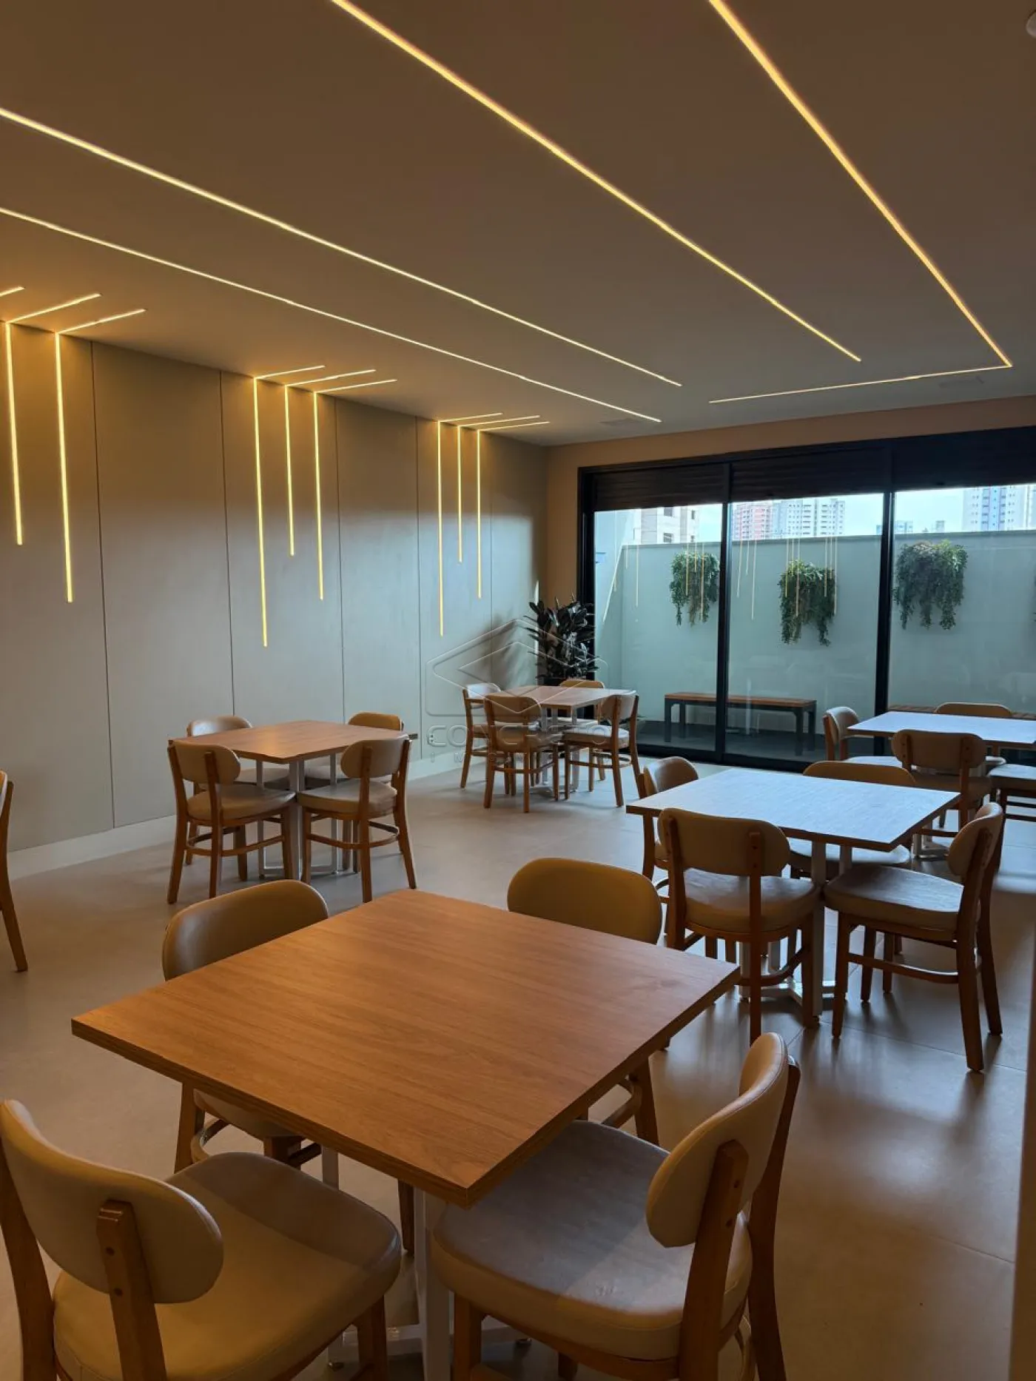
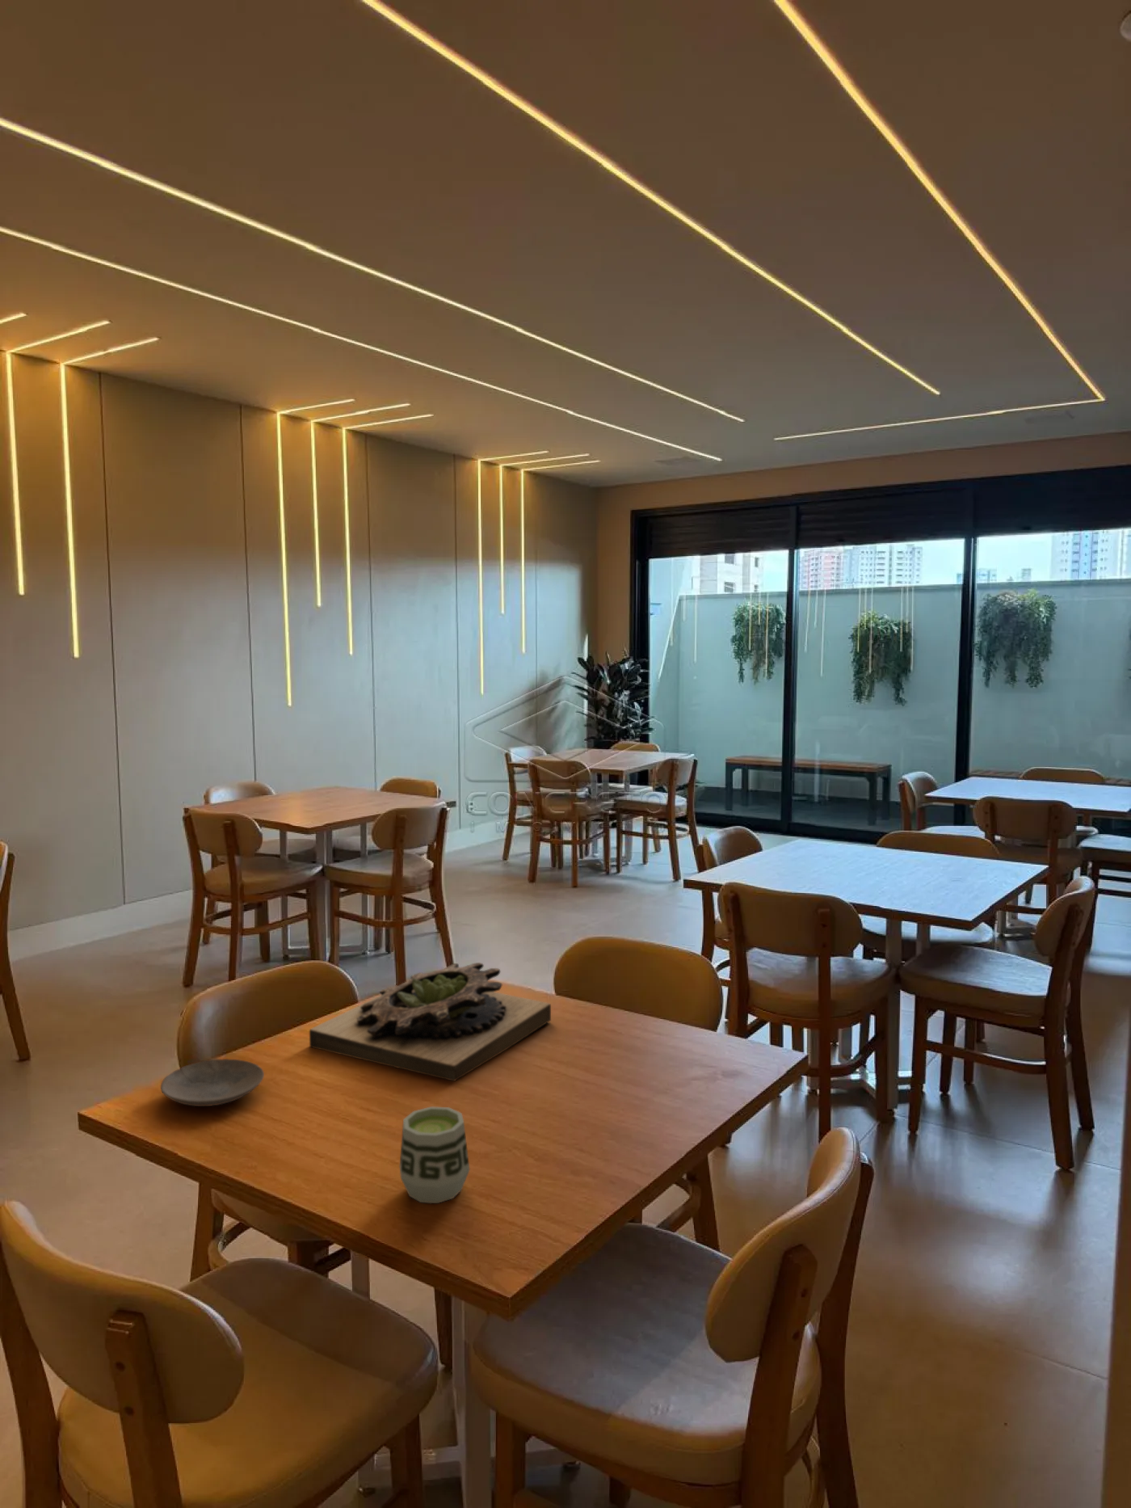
+ succulent planter (432, 1004)
+ cup (434, 1154)
+ plate (213, 1086)
